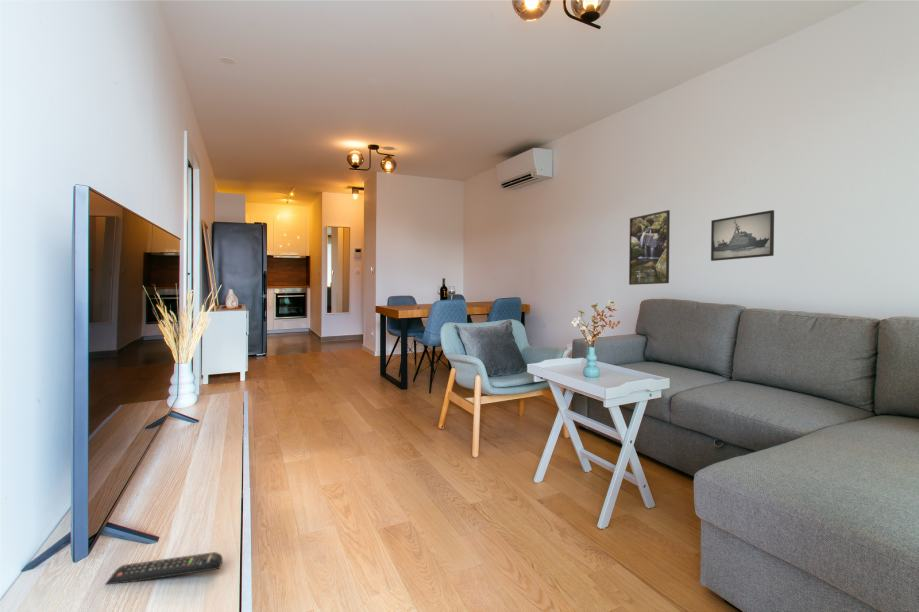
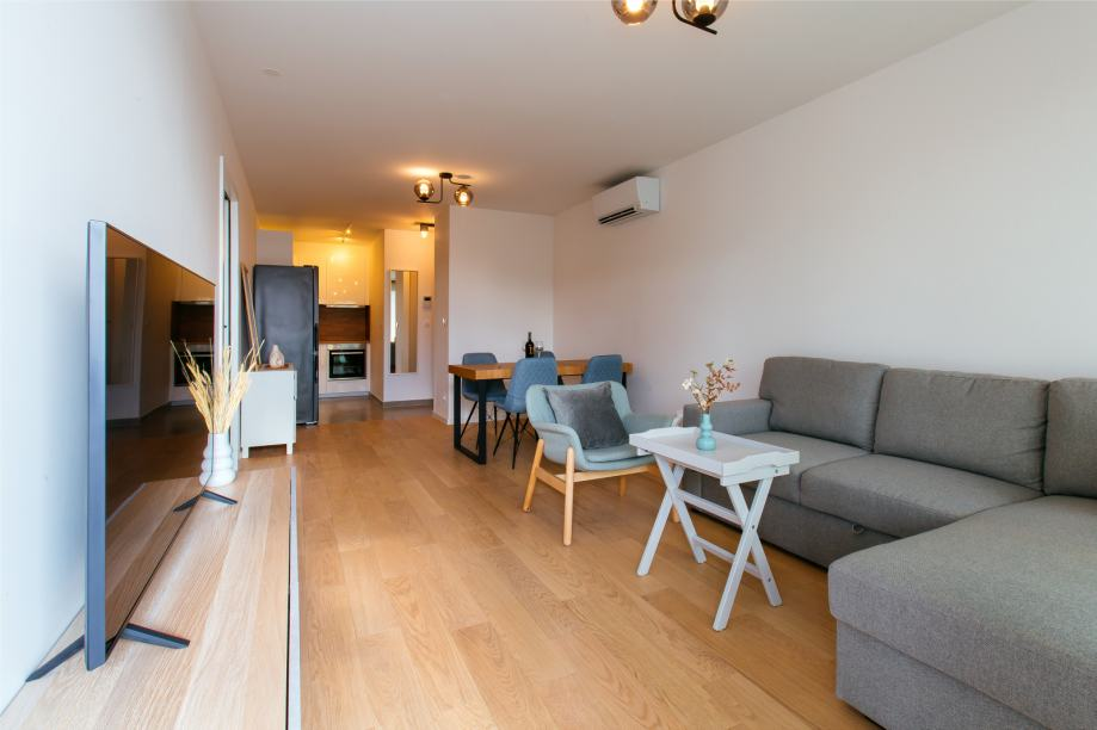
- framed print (740, 237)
- remote control (166, 569)
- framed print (648, 249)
